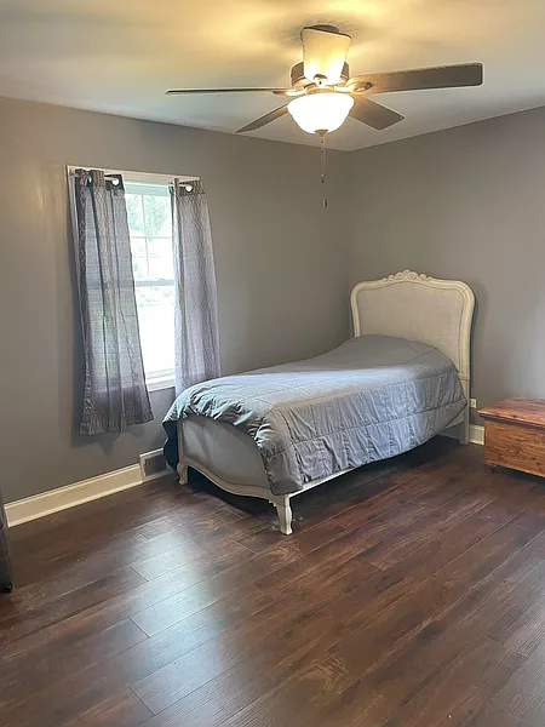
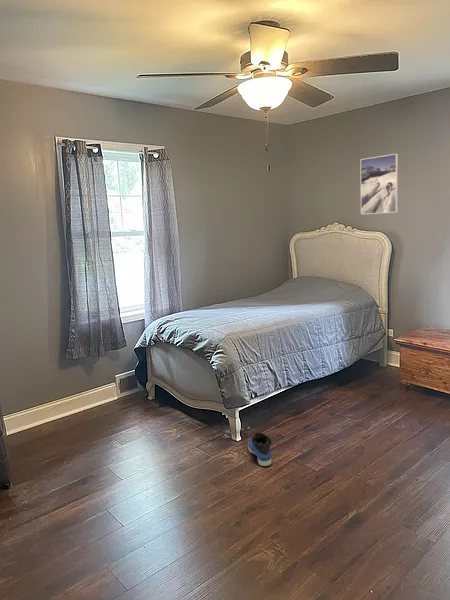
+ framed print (378, 185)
+ sneaker (258, 442)
